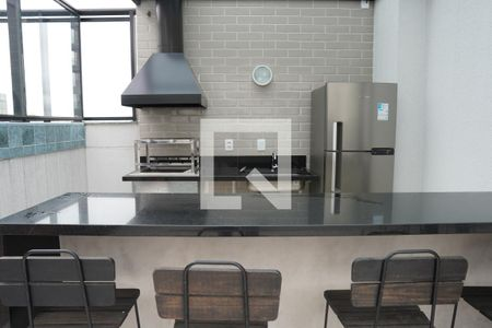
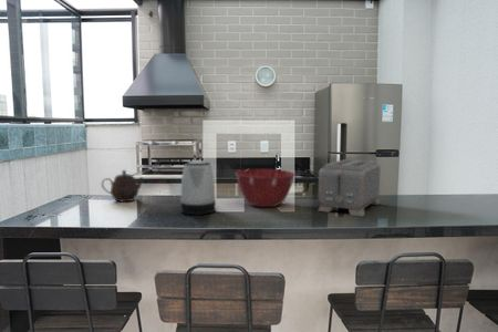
+ teapot (123, 185)
+ kettle (198, 185)
+ toaster (350, 185)
+ mixing bowl (264, 188)
